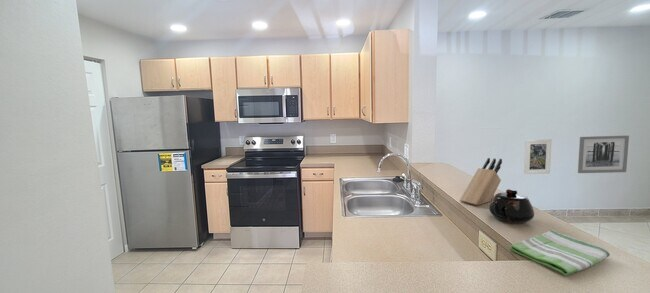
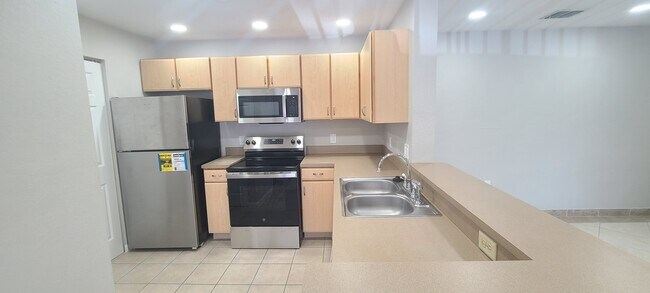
- wall art (603, 154)
- teapot (510, 204)
- dish towel (557, 249)
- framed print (537, 156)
- knife block (483, 179)
